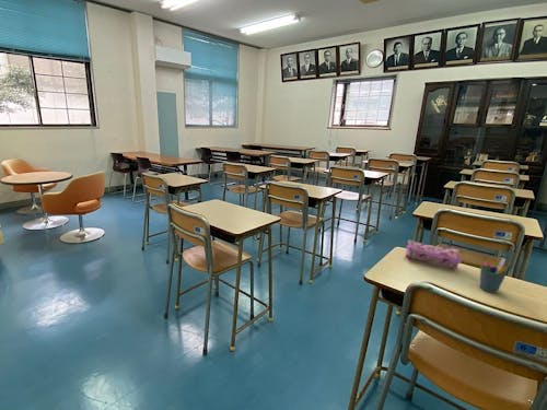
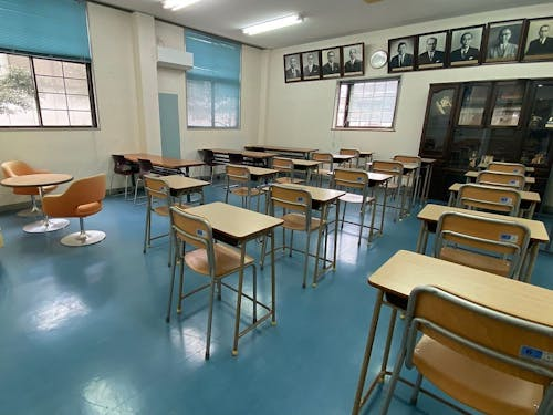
- pen holder (492, 273)
- pencil case (432, 254)
